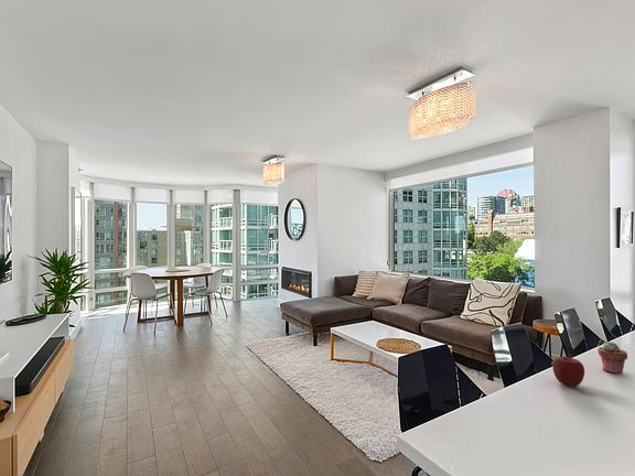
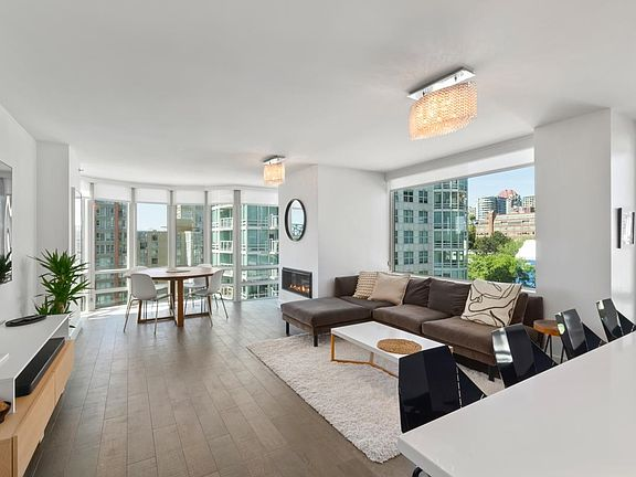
- potted succulent (612, 356)
- apple (568, 370)
